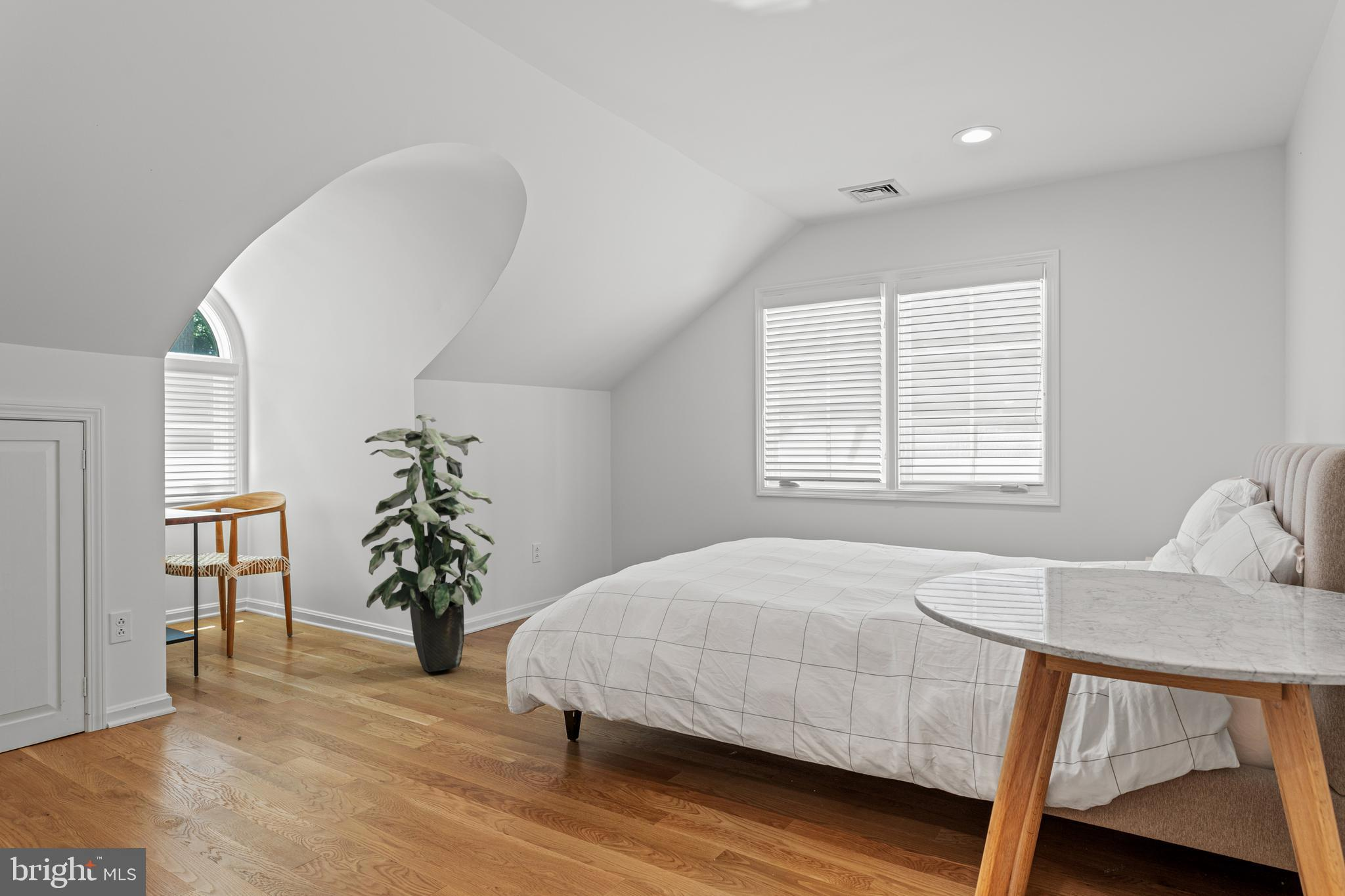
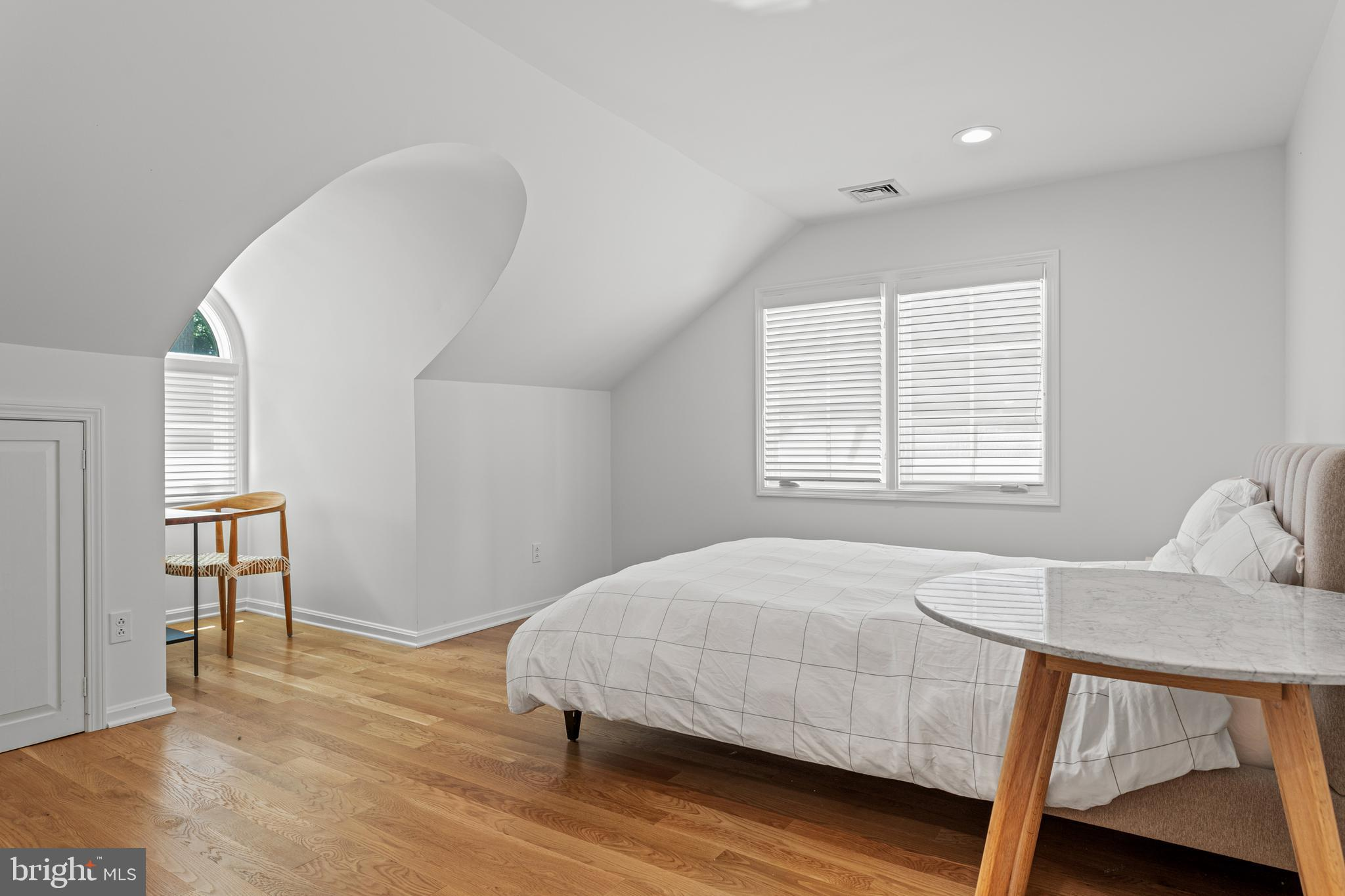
- indoor plant (428, 542)
